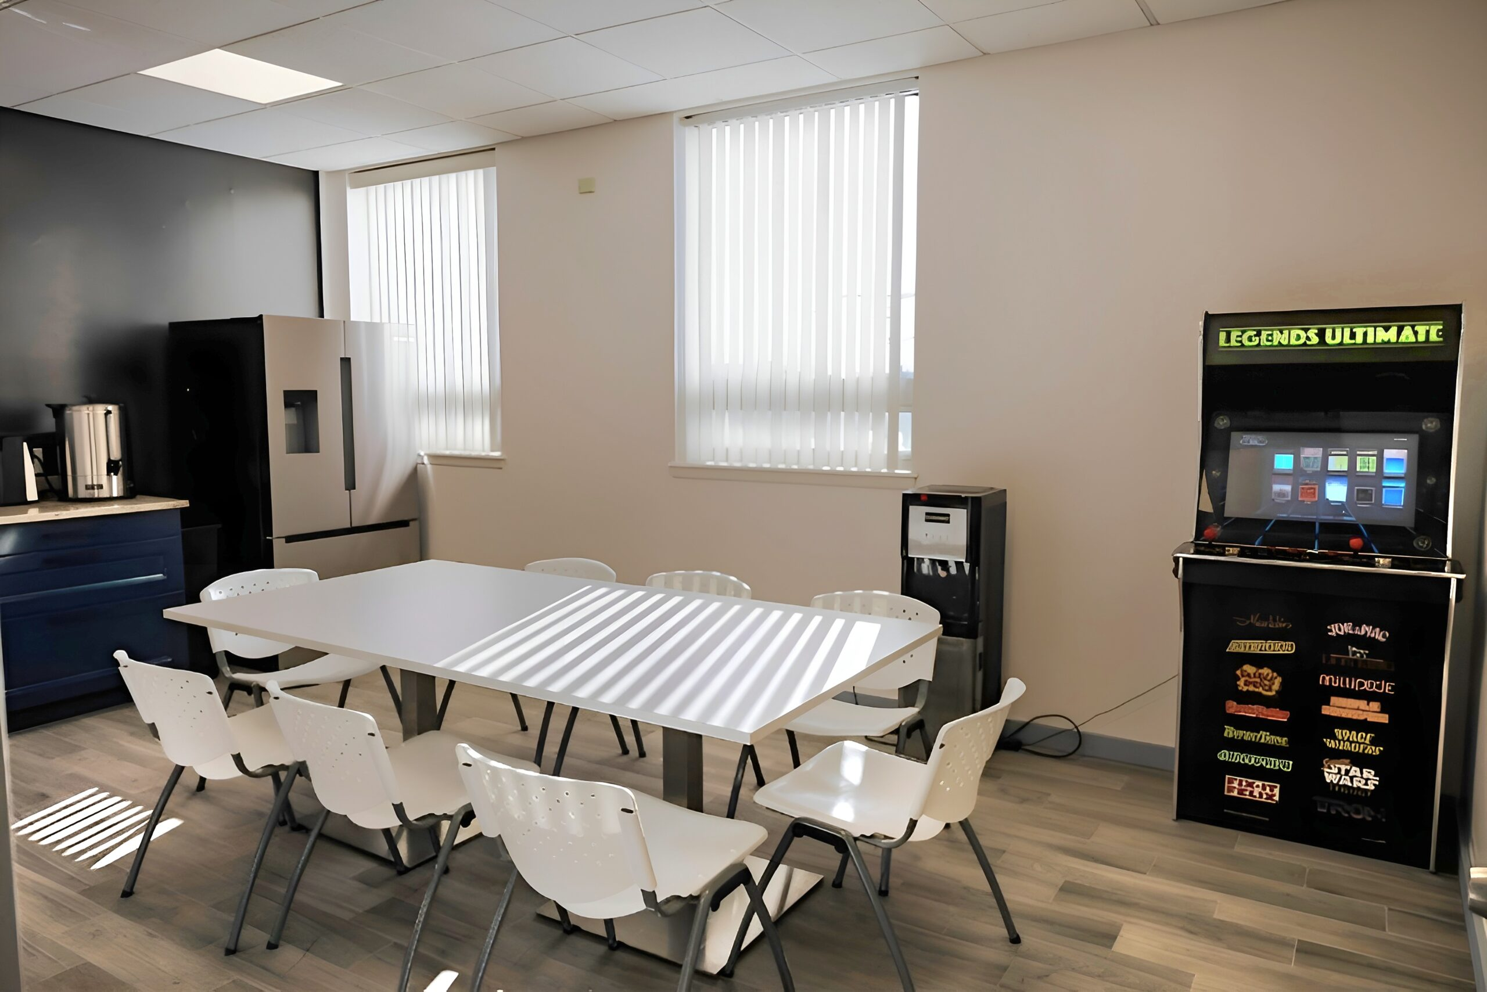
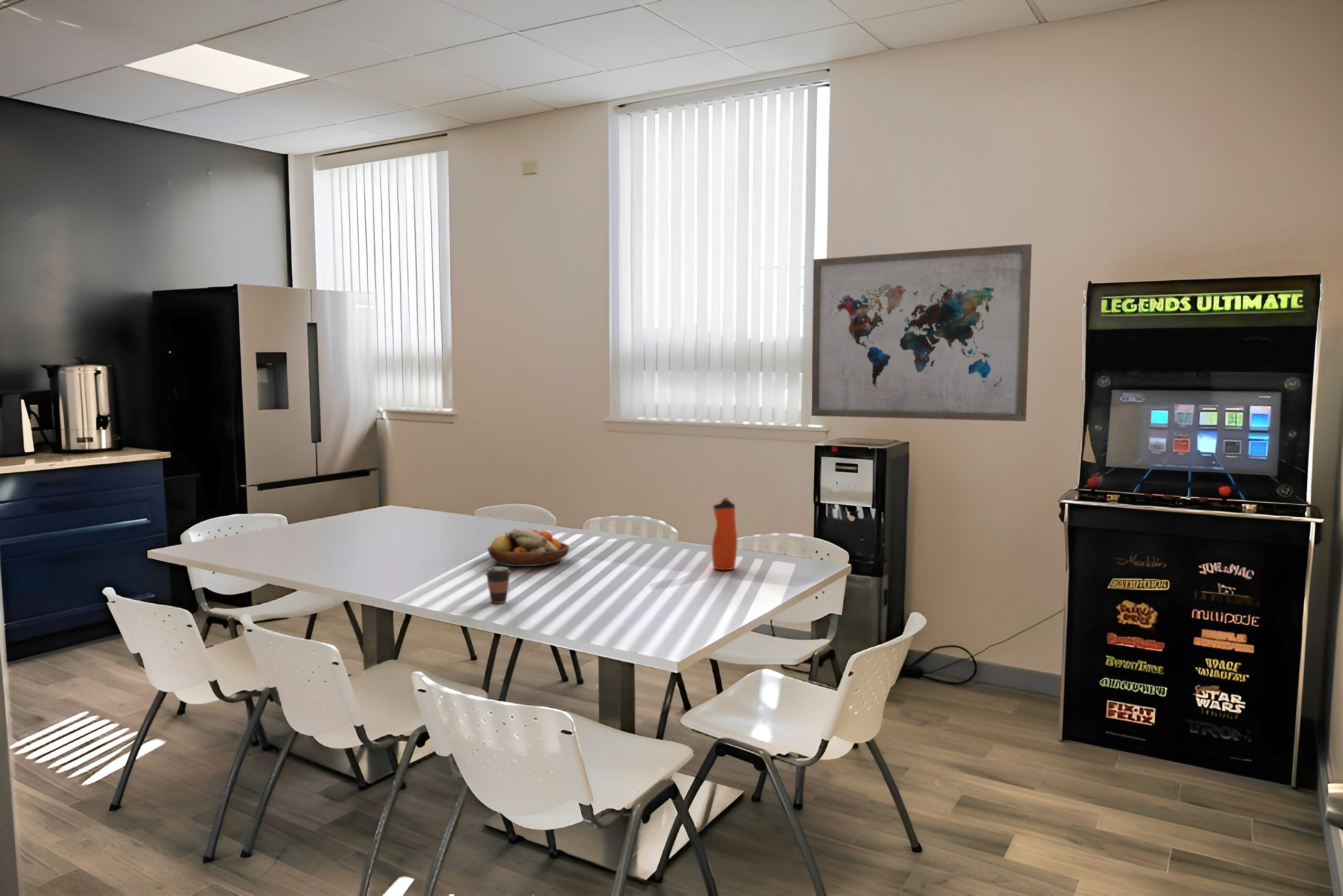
+ water bottle (724, 532)
+ coffee cup (498, 585)
+ wall art (914, 336)
+ fruit bowl (529, 543)
